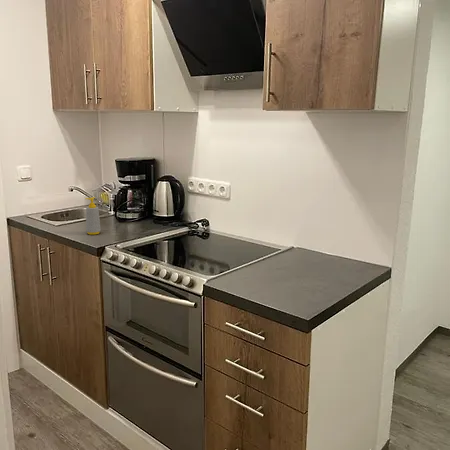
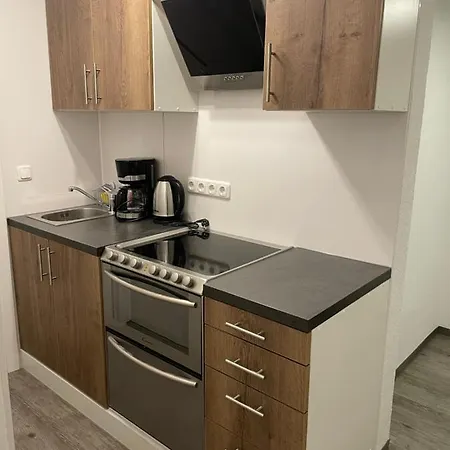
- soap bottle (92, 215)
